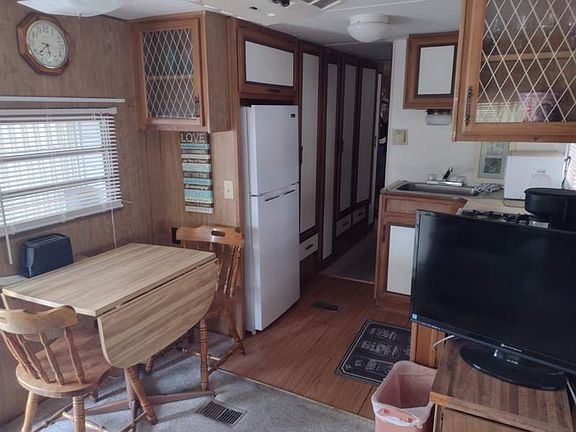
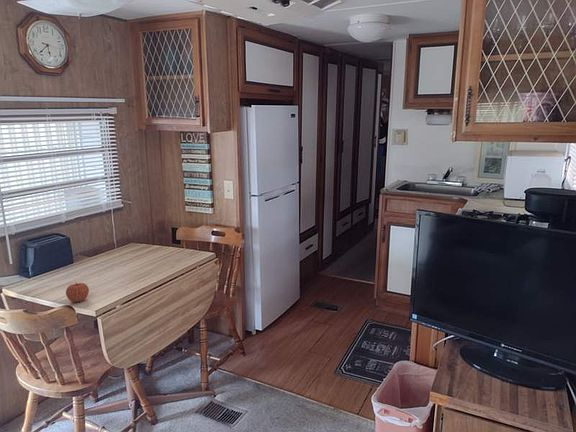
+ apple (77, 291)
